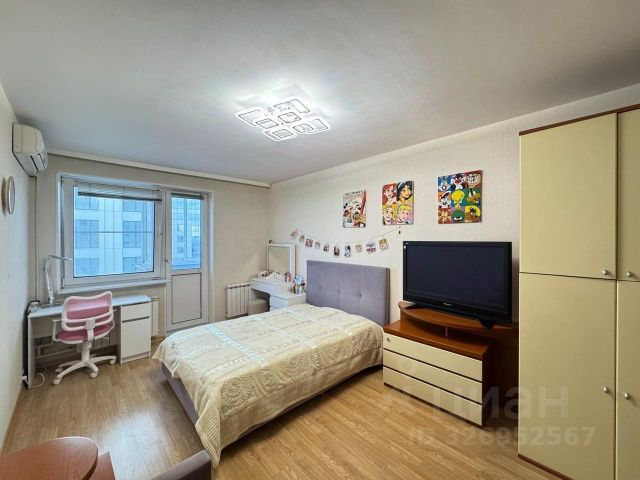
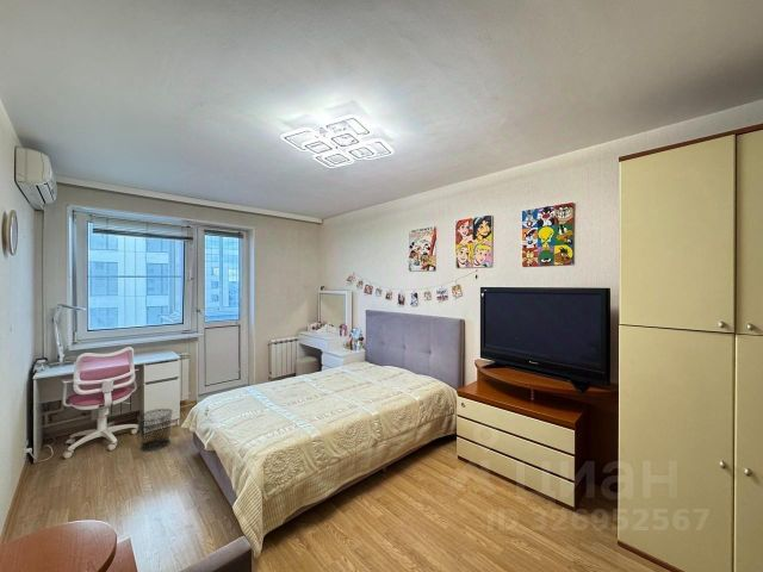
+ waste bin (155, 428)
